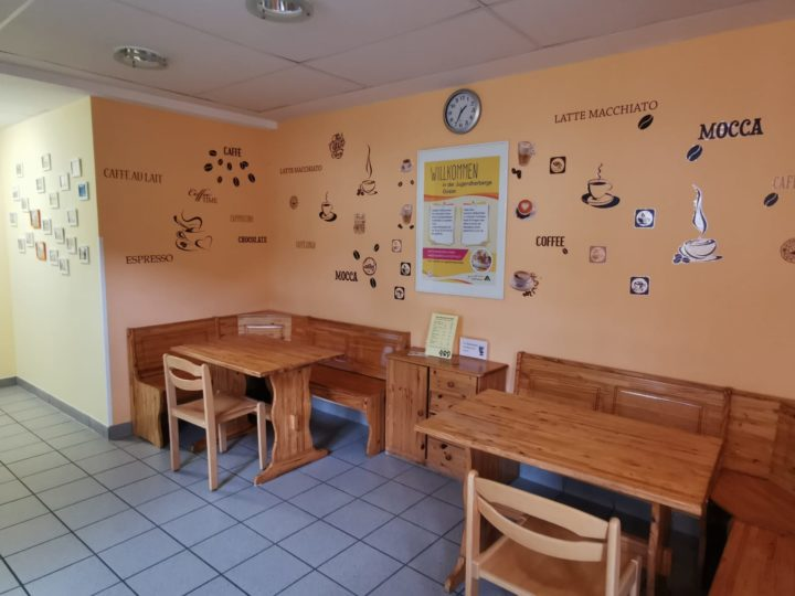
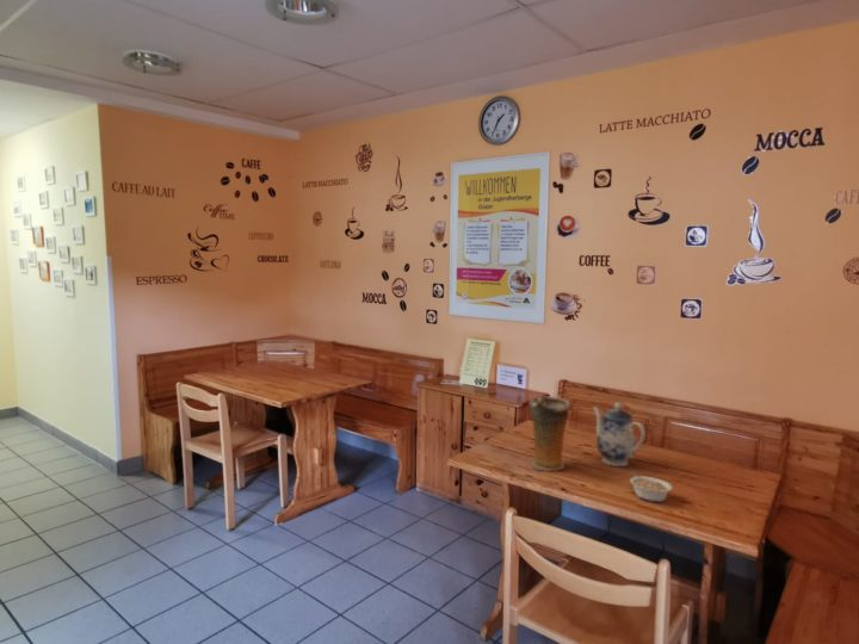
+ legume (648, 488)
+ vase (546, 428)
+ teapot (616, 432)
